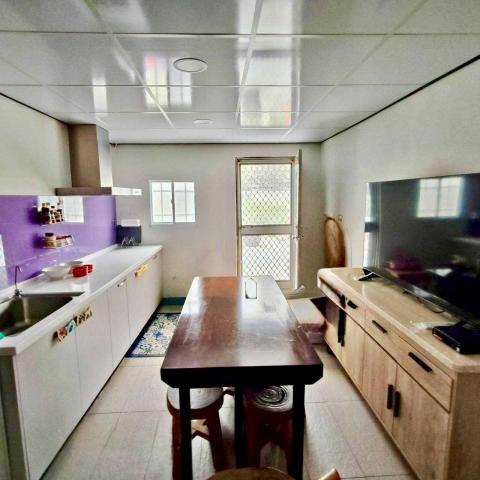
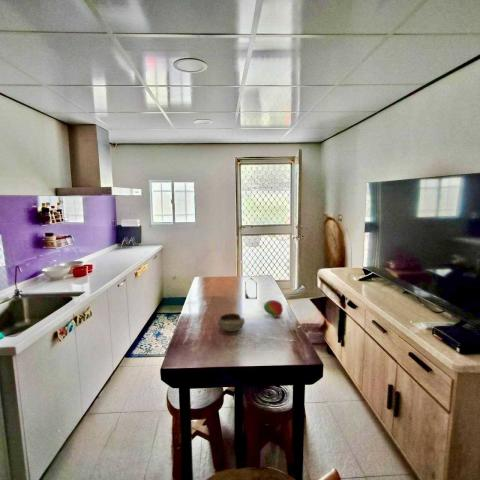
+ bowl (231, 323)
+ fruit (273, 308)
